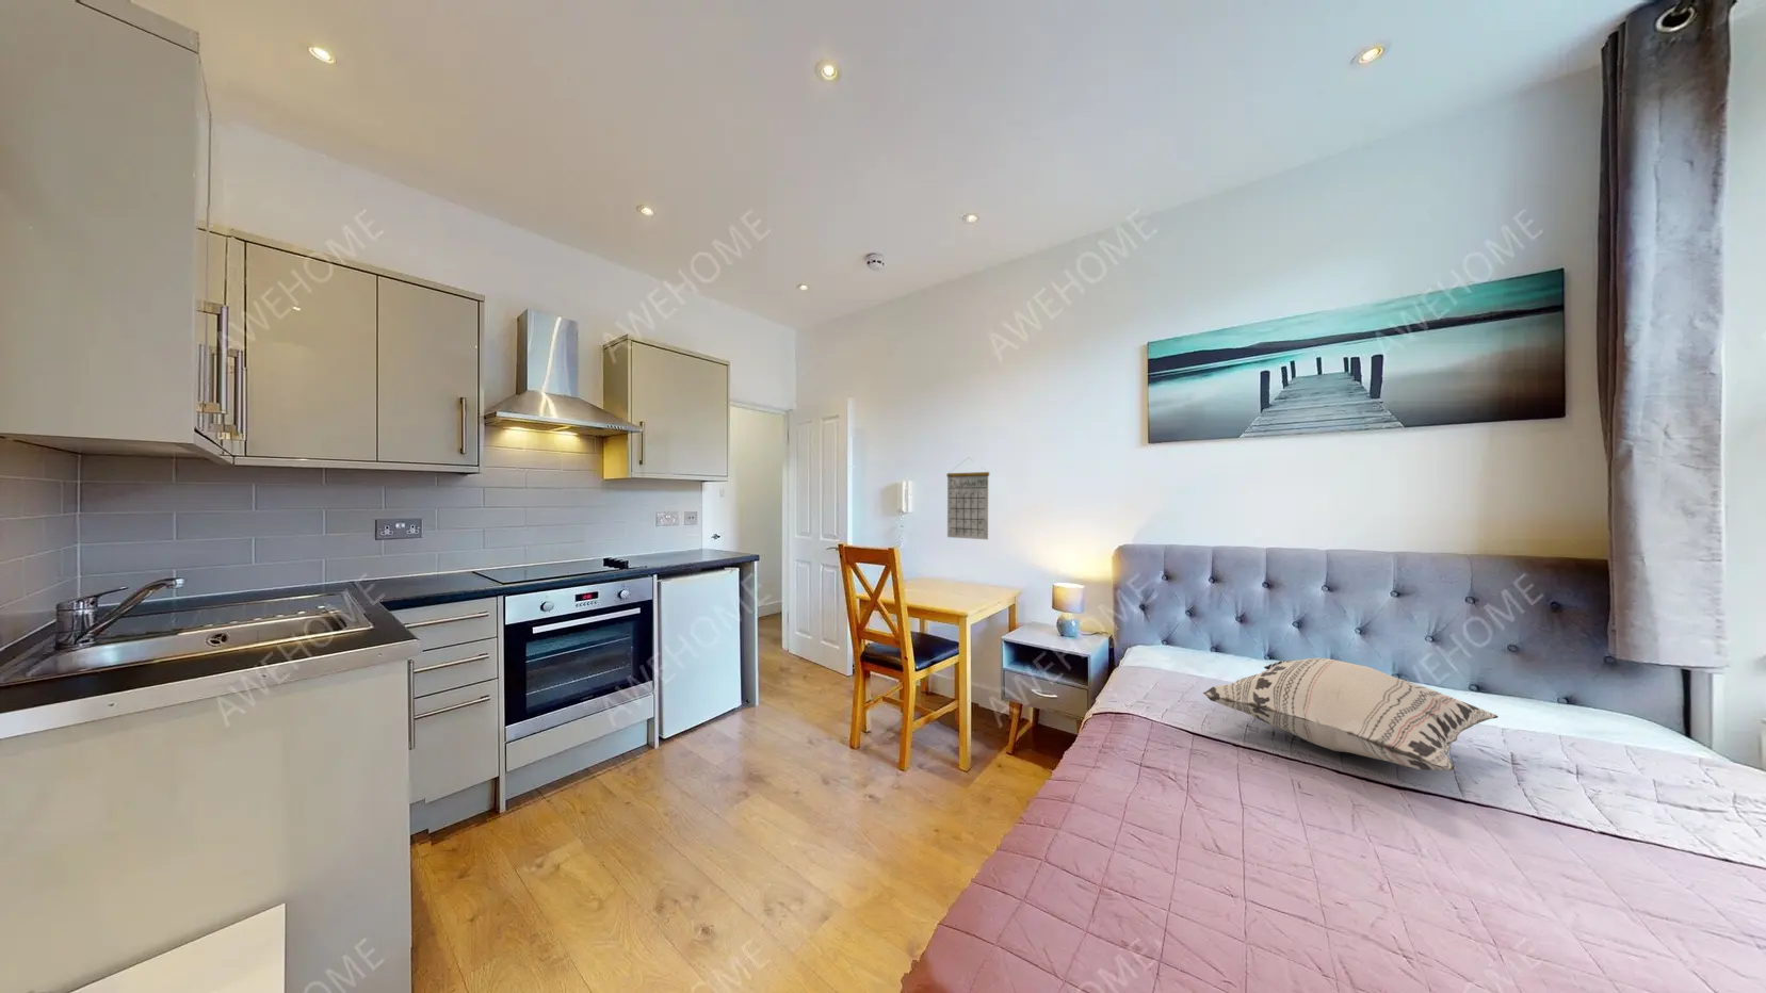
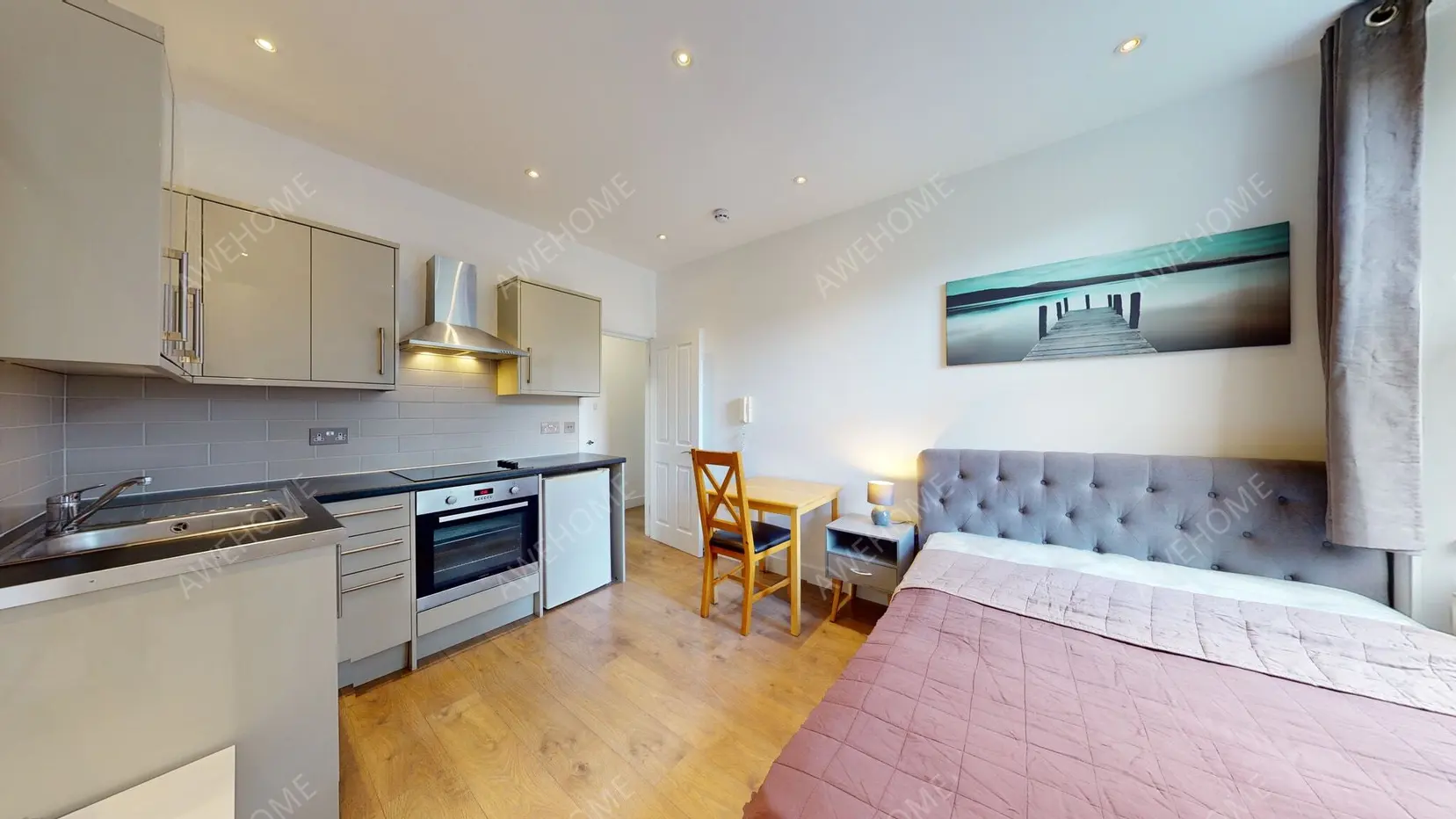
- decorative pillow (1340, 703)
- calendar (967, 497)
